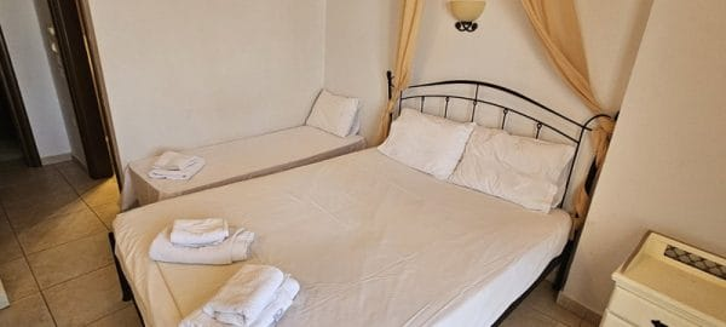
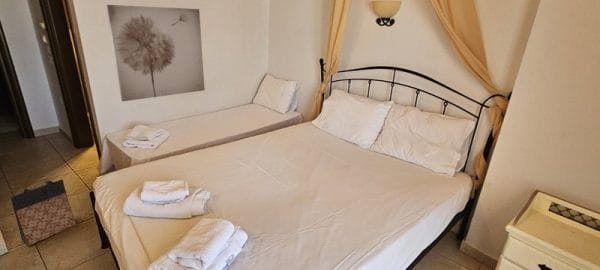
+ bag (43, 208)
+ wall art (161, 53)
